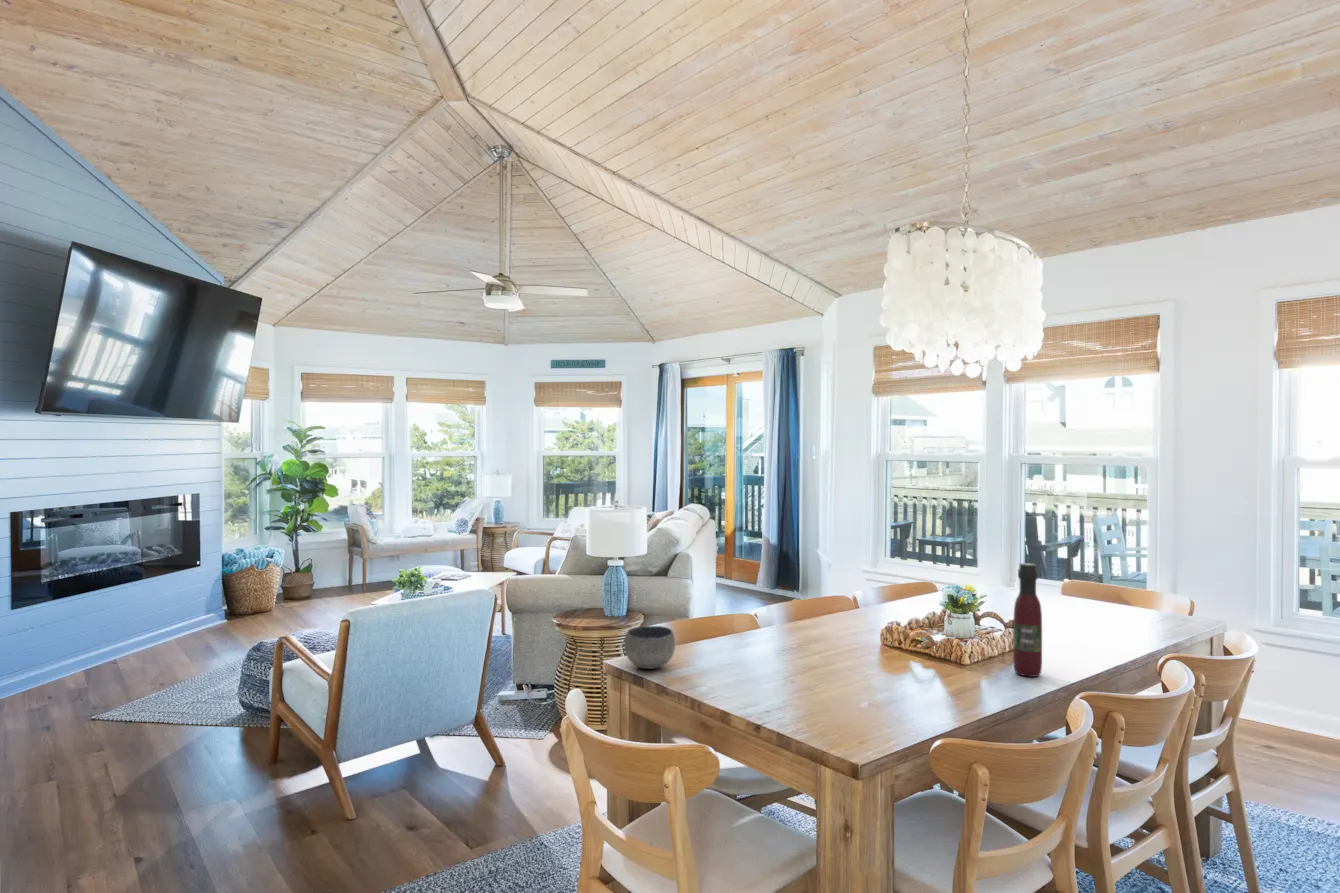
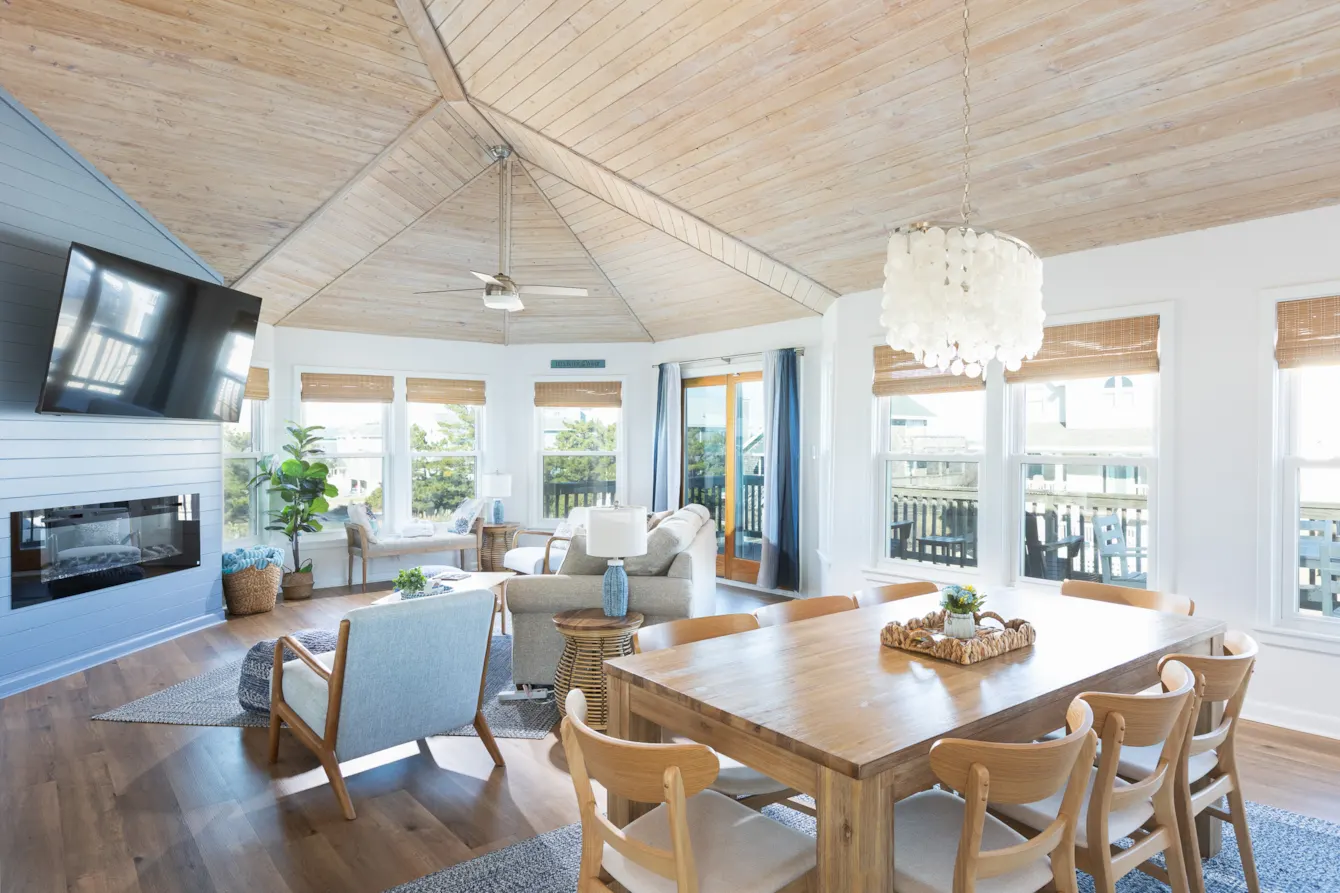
- wine bottle (1027, 619)
- bowl (649, 648)
